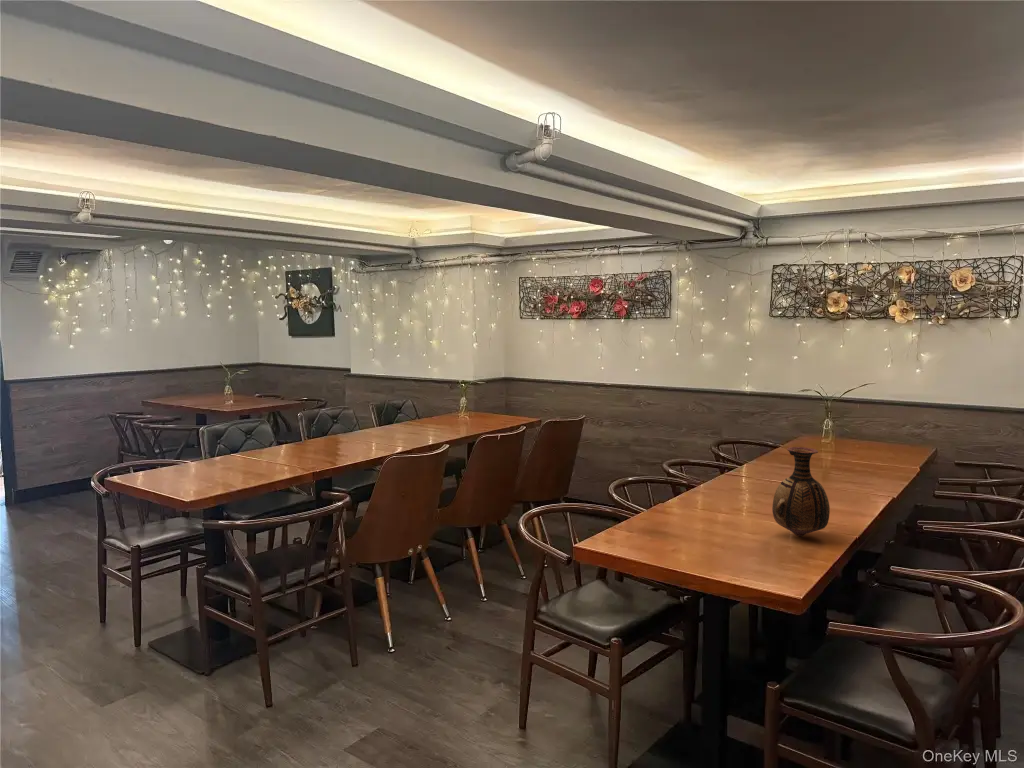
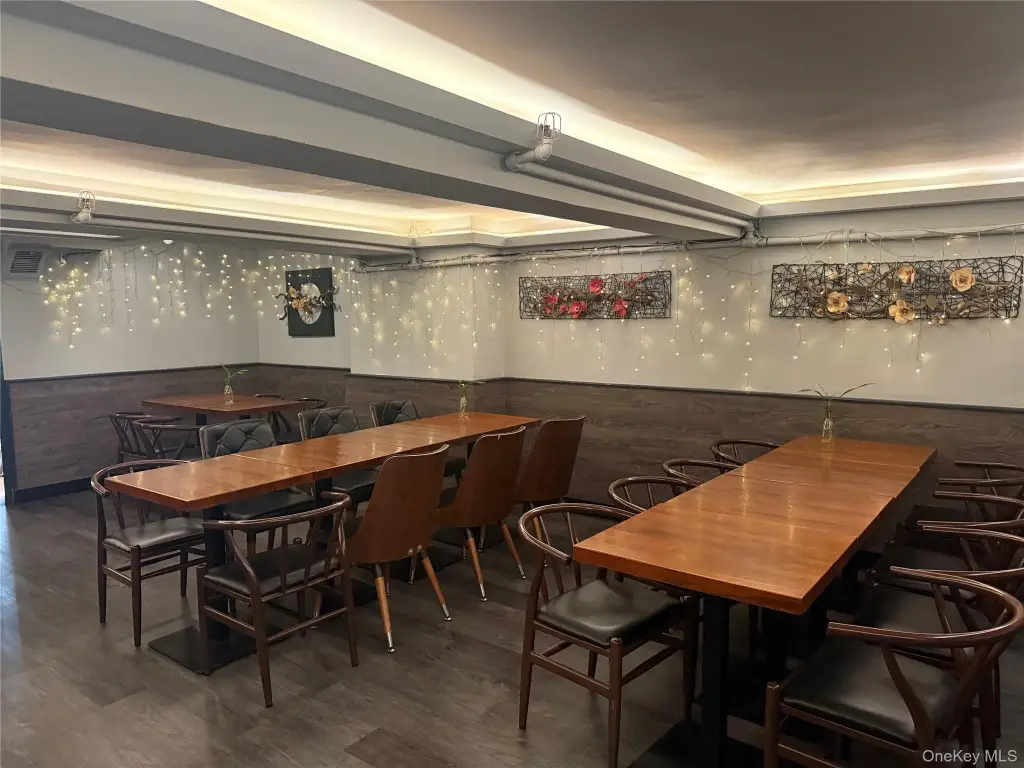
- vase (801, 492)
